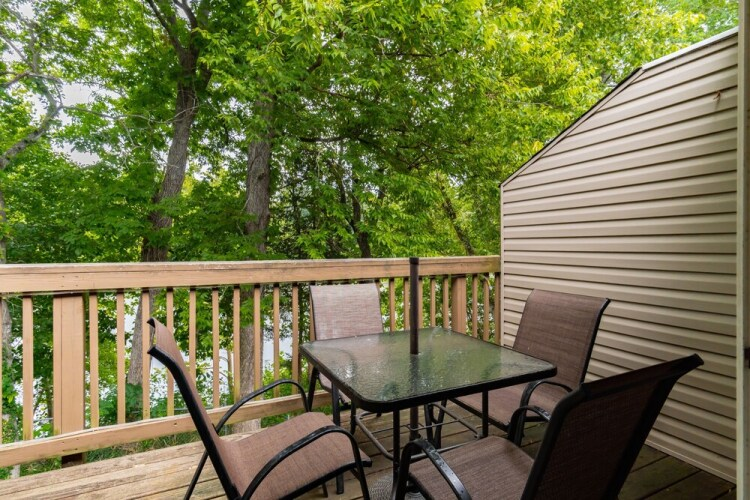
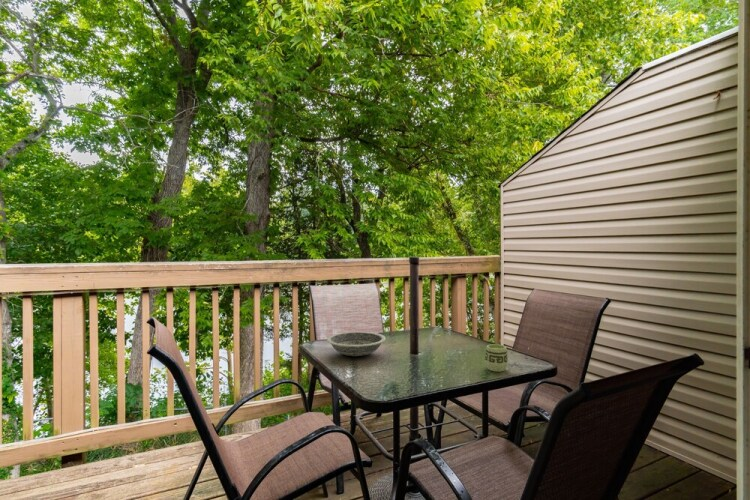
+ cup (496, 357)
+ bowl (356, 346)
